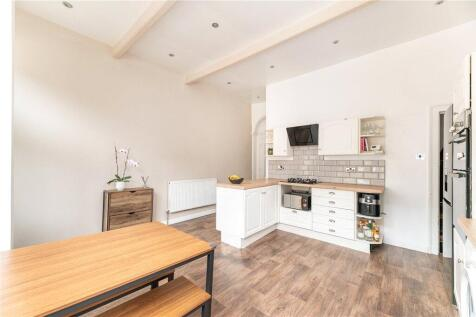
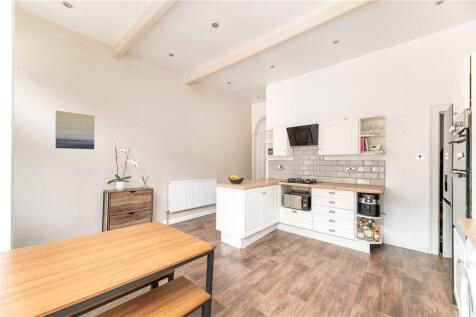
+ wall art (76, 131)
